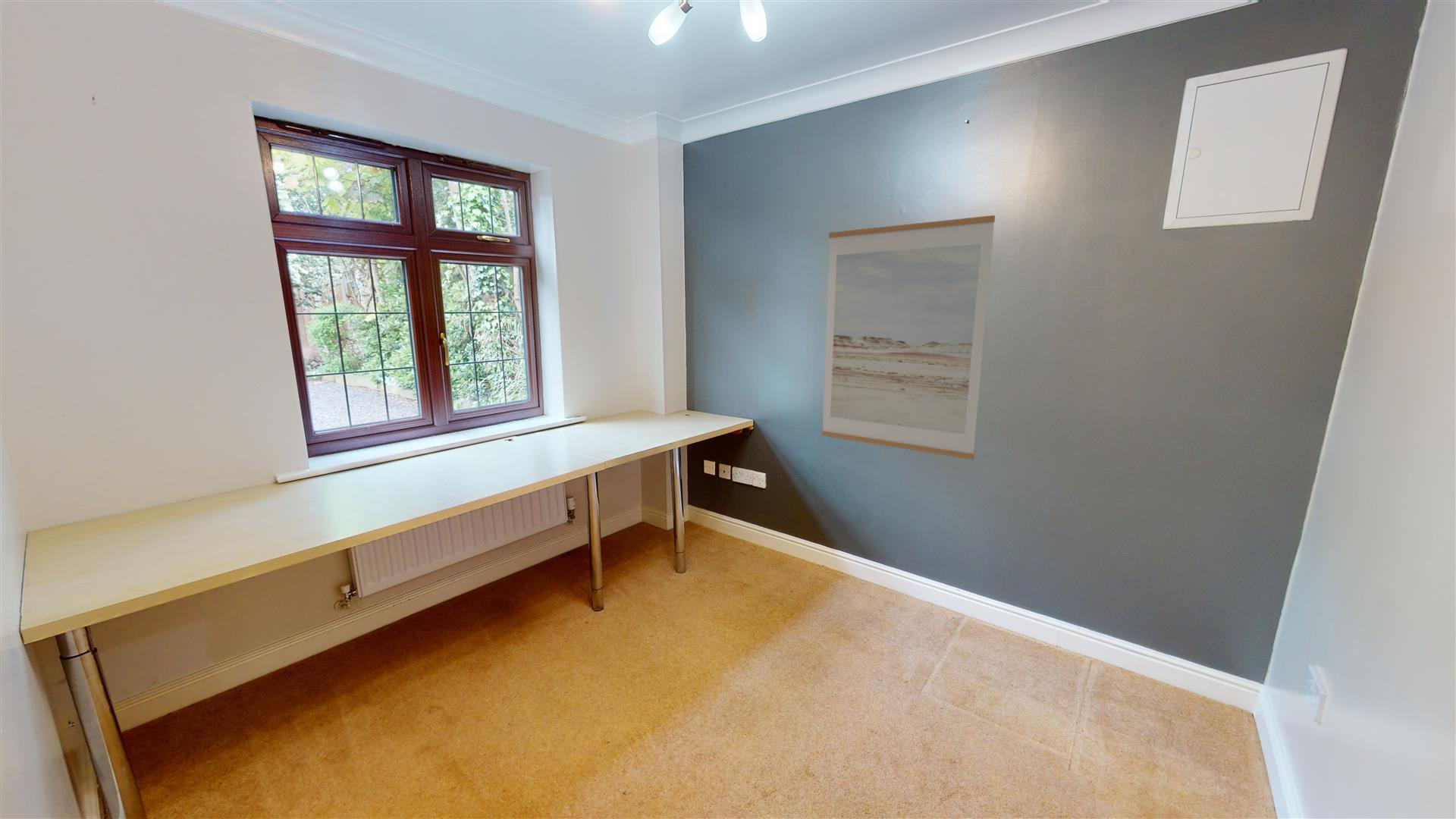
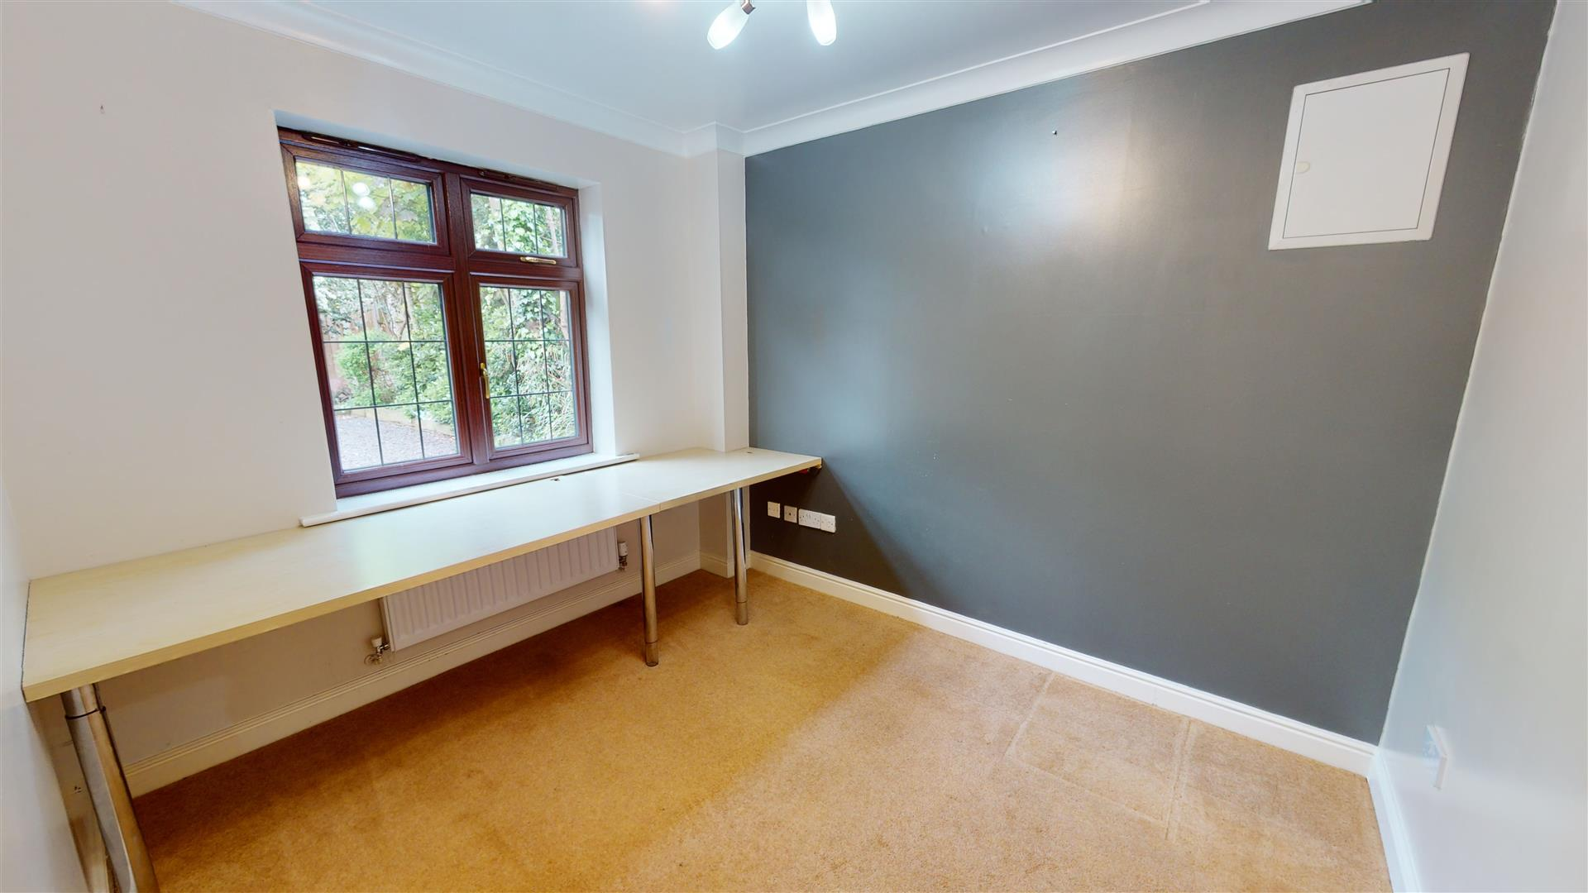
- wall art (897, 339)
